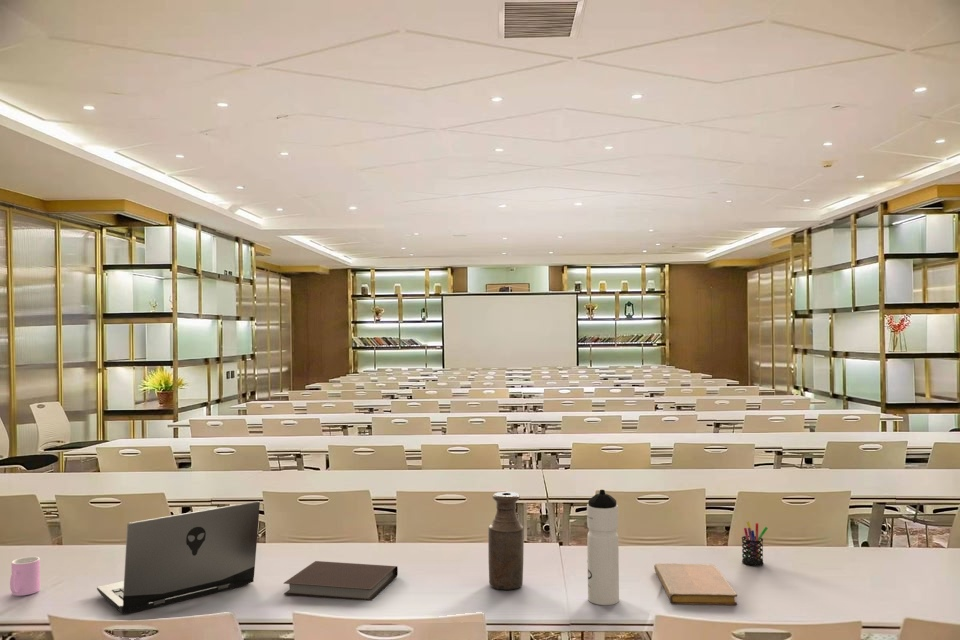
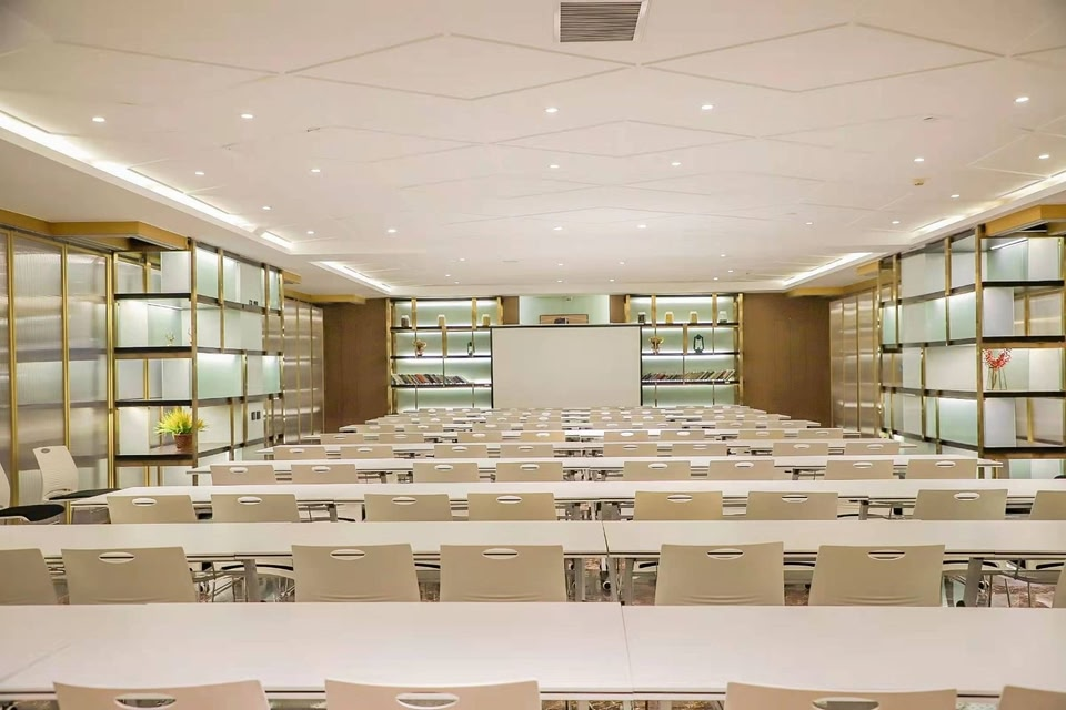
- laptop (179, 546)
- water bottle (602, 544)
- cup (22, 578)
- notebook (693, 582)
- bottle (506, 539)
- notebook (342, 579)
- pen holder (755, 541)
